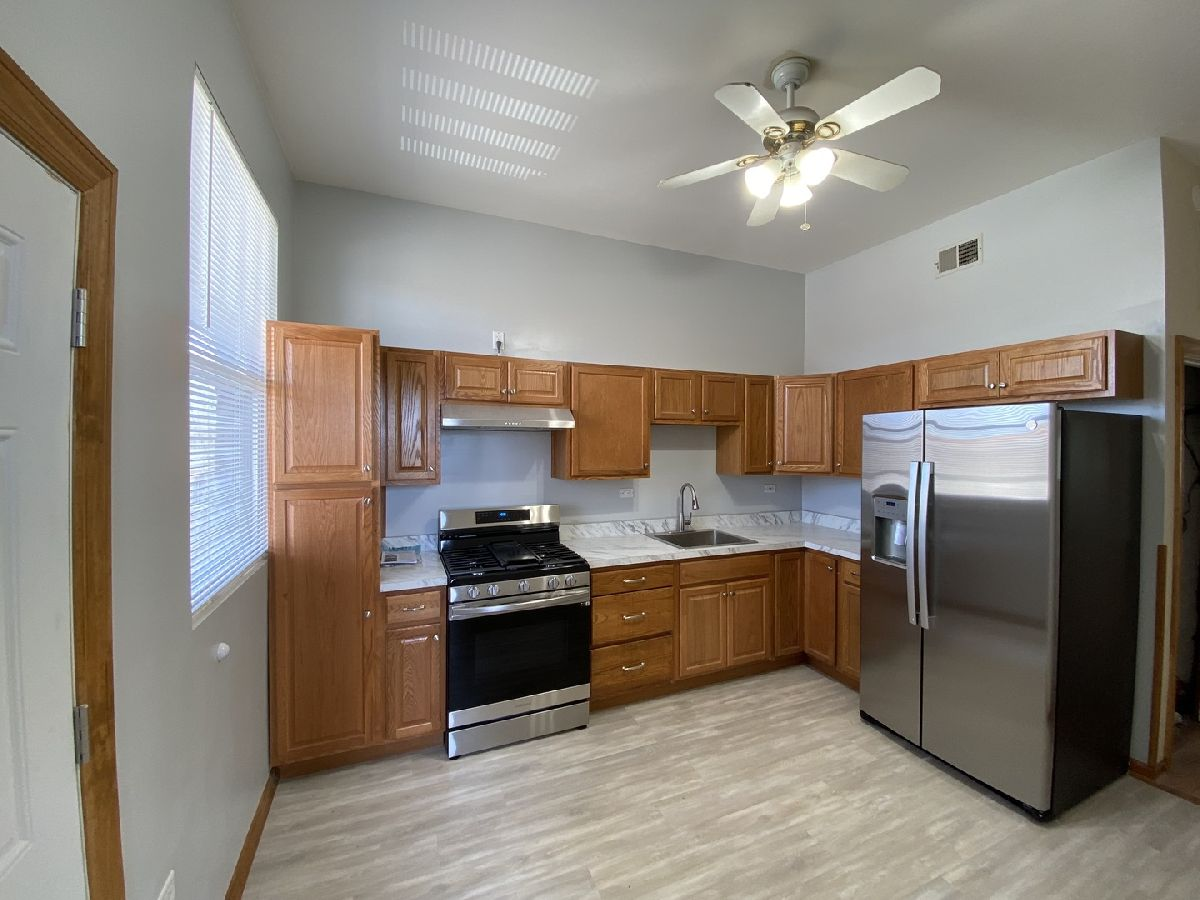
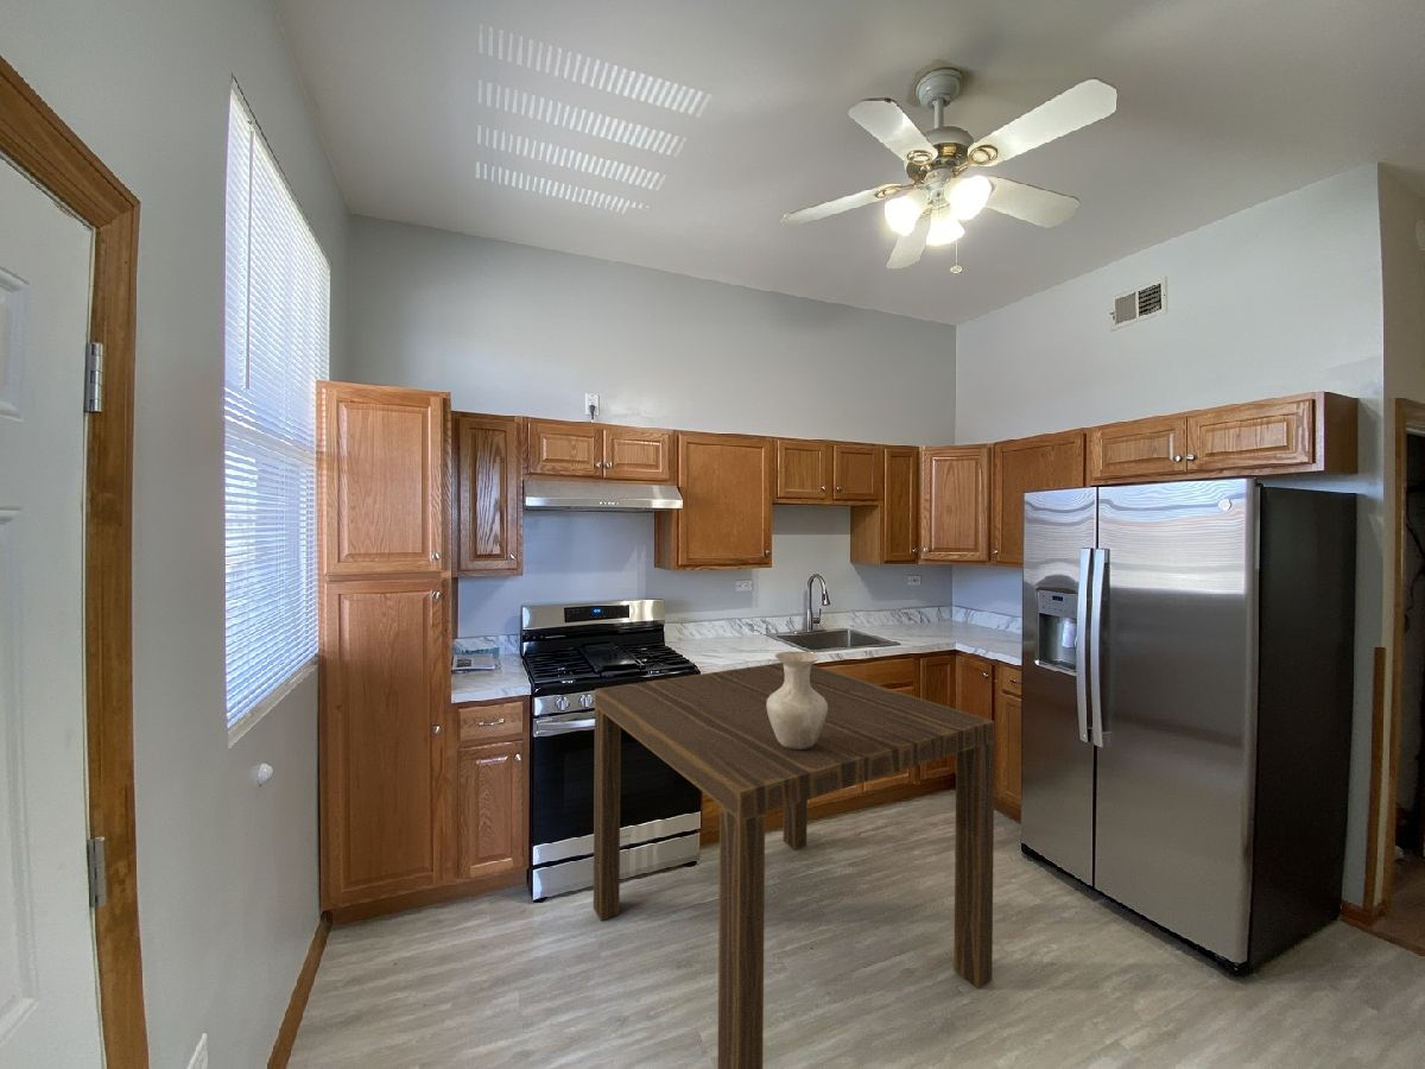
+ dining table (784, 822)
+ vase (797, 700)
